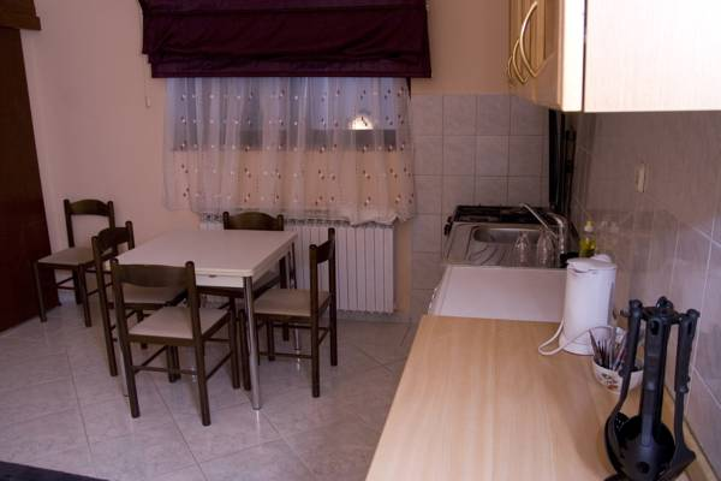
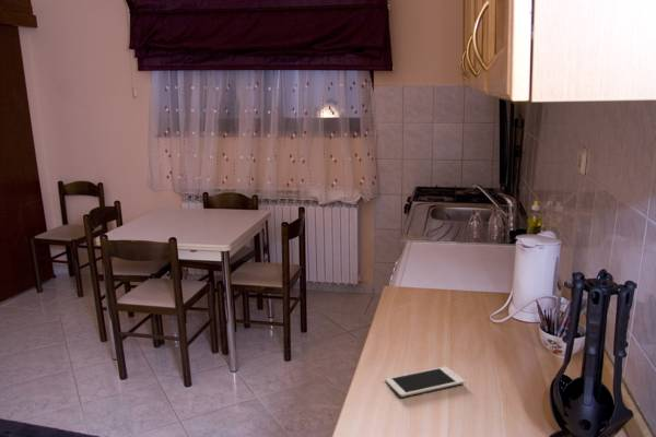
+ cell phone (424, 380)
